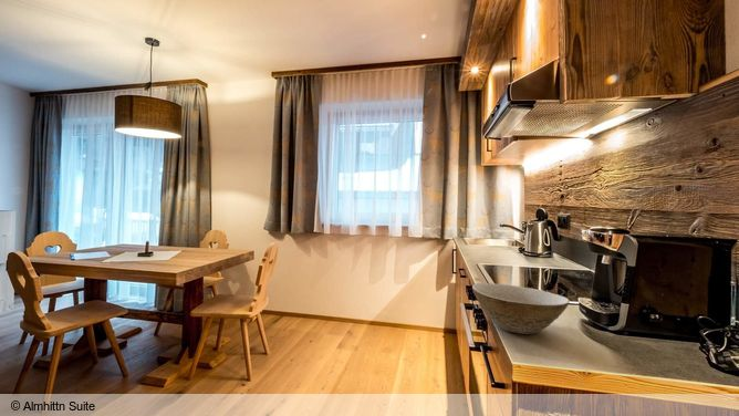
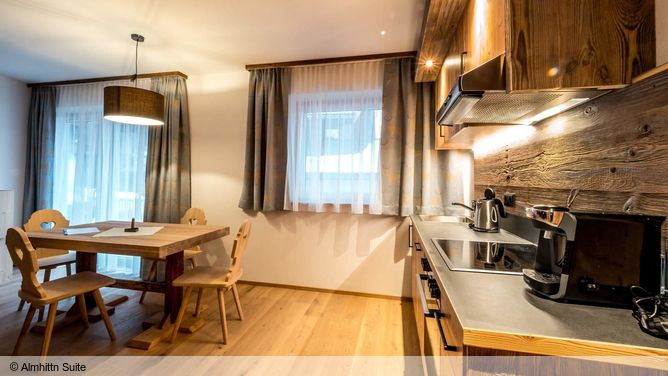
- bowl (517, 308)
